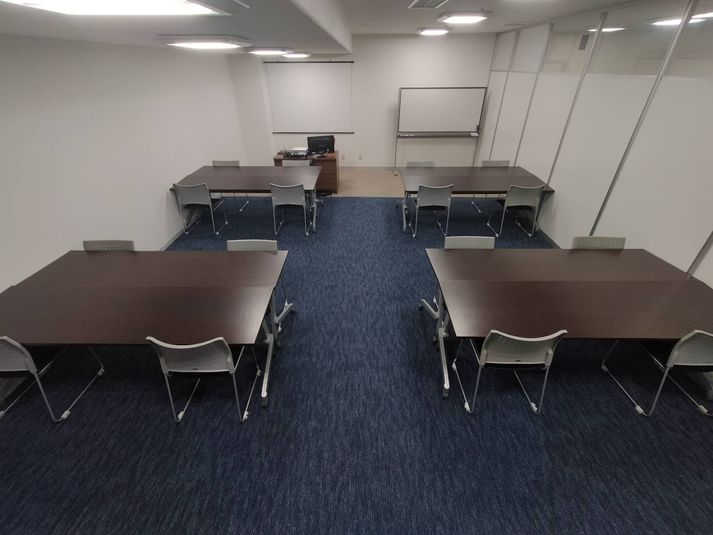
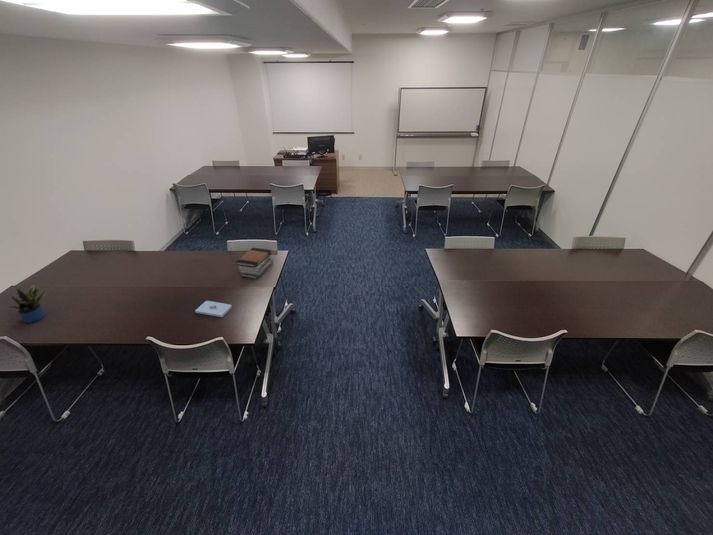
+ potted plant (28, 300)
+ book stack (255, 263)
+ notepad (214, 308)
